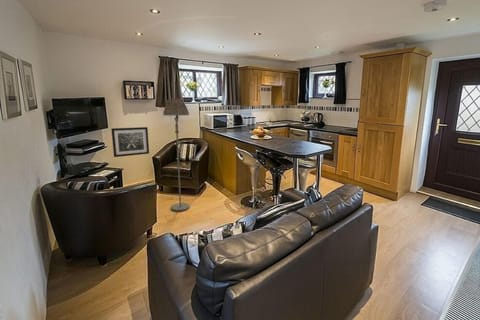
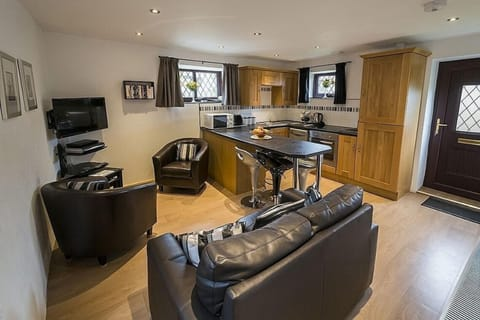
- wall art (131, 141)
- floor lamp (178, 155)
